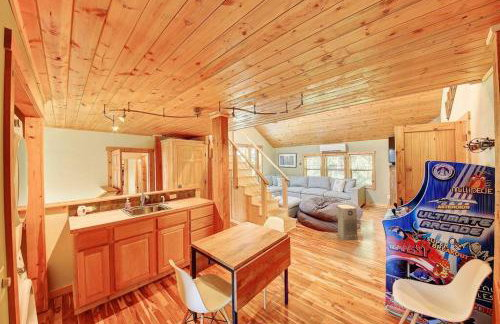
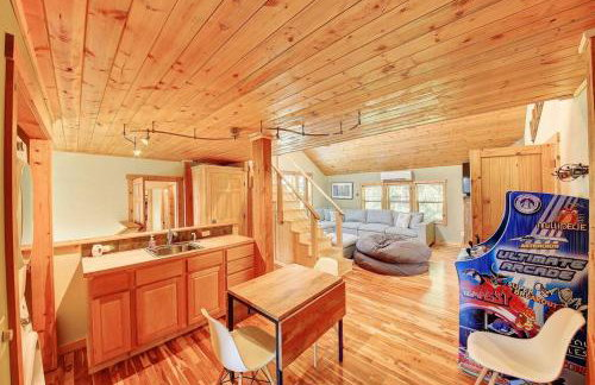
- air purifier (346, 221)
